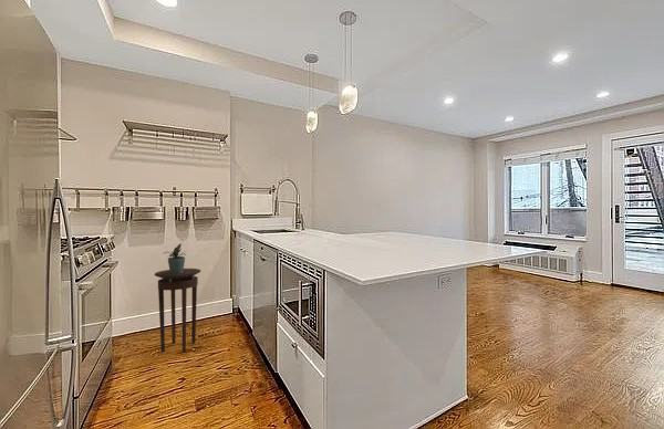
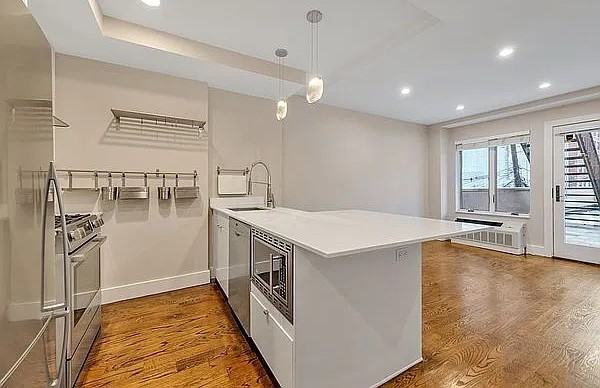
- stool (181, 308)
- potted plant (176, 258)
